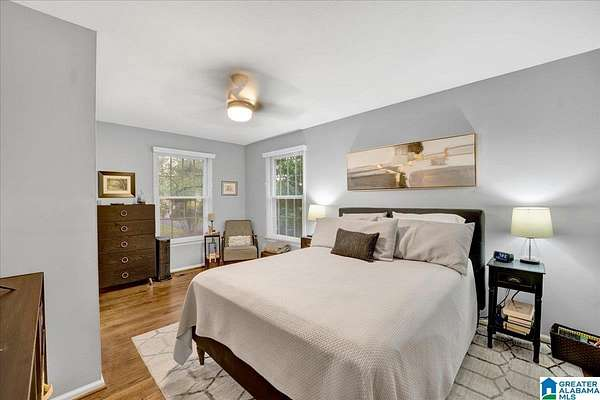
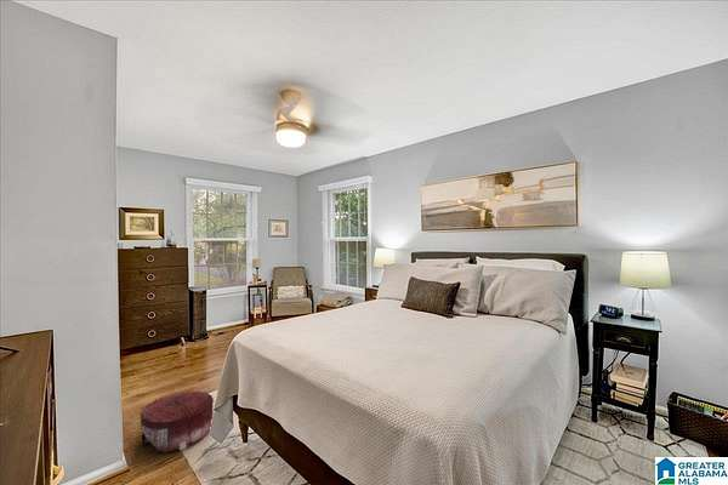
+ pouf (177, 416)
